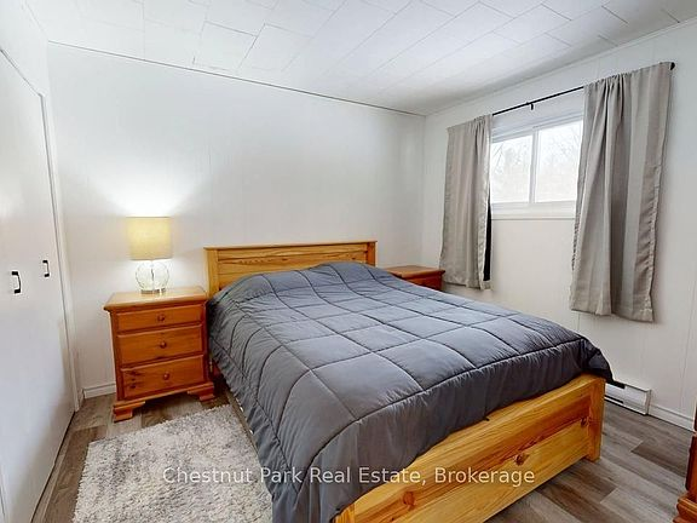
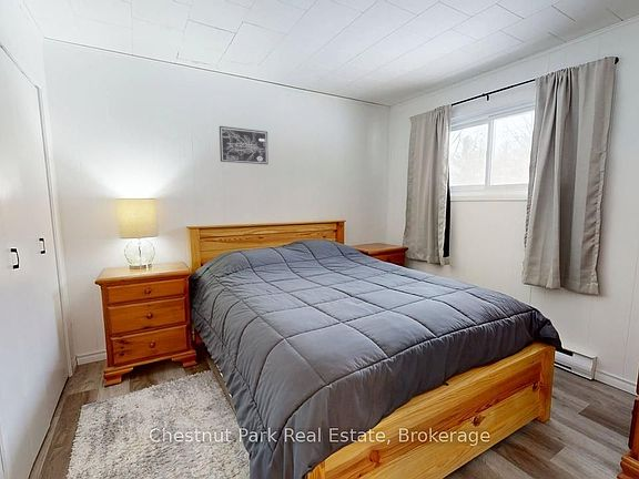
+ wall art (244, 145)
